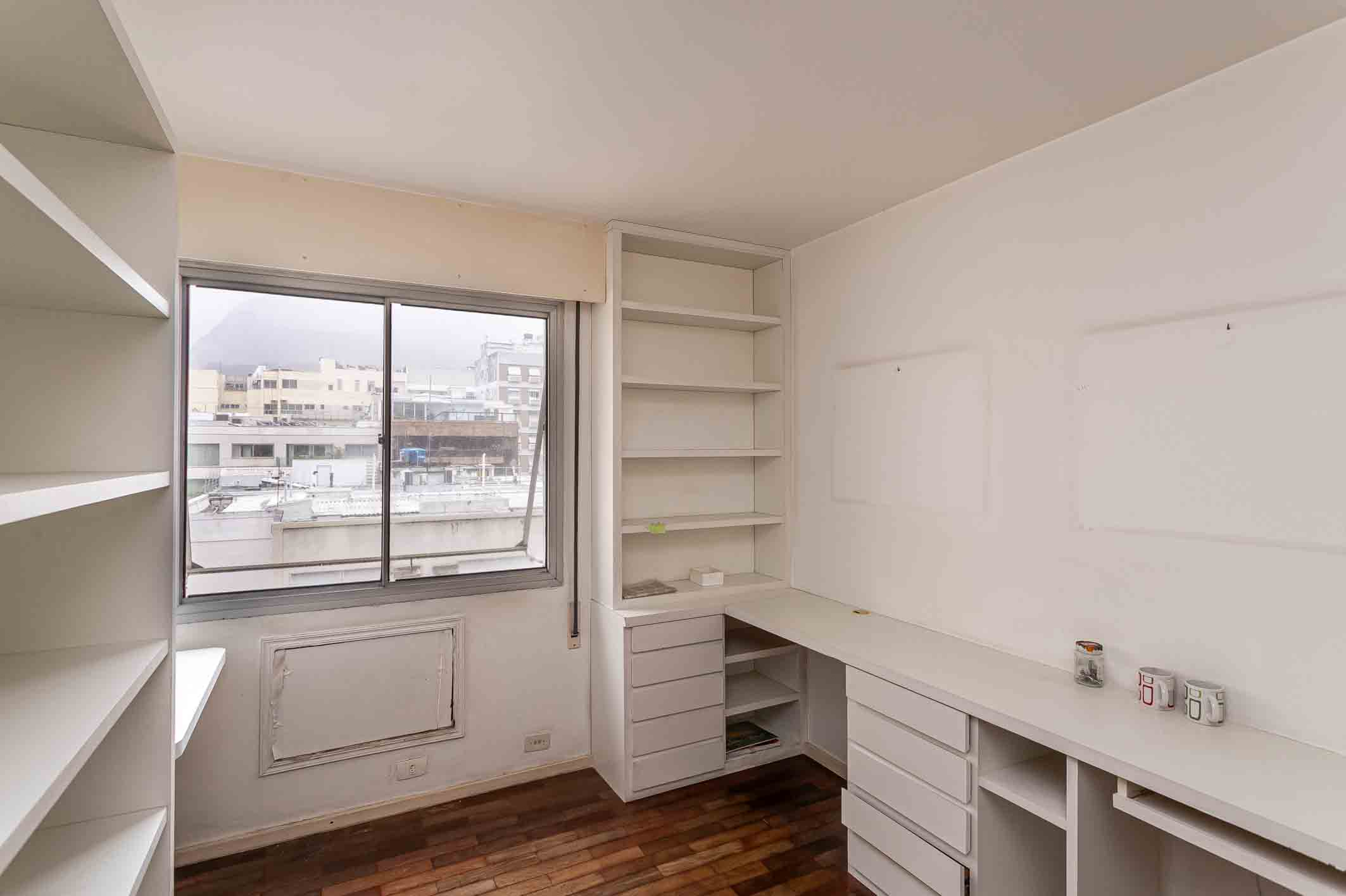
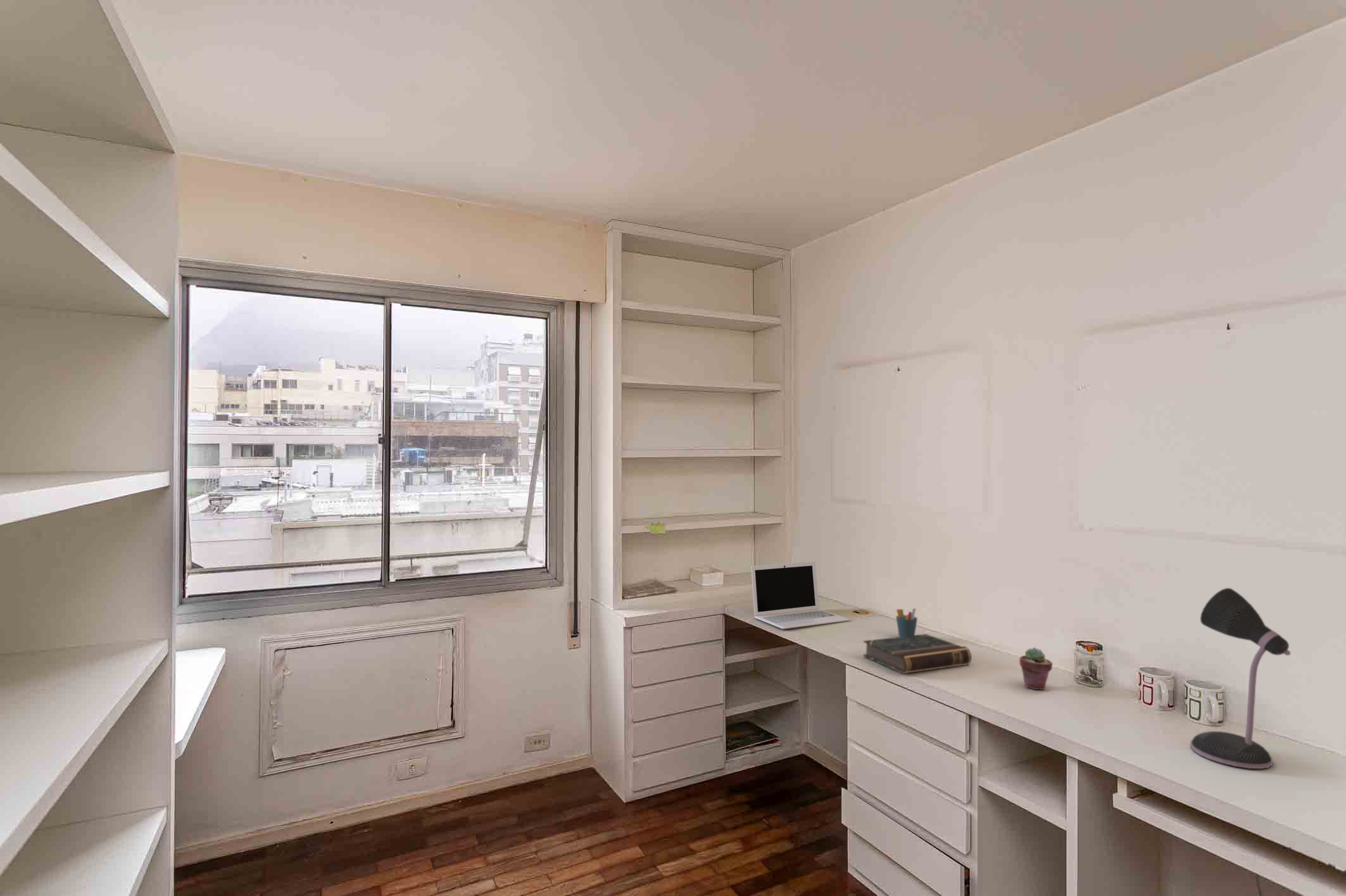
+ pen holder (906, 622)
+ book (916, 652)
+ potted succulent (1035, 667)
+ desk lamp (1249, 676)
+ laptop (800, 593)
